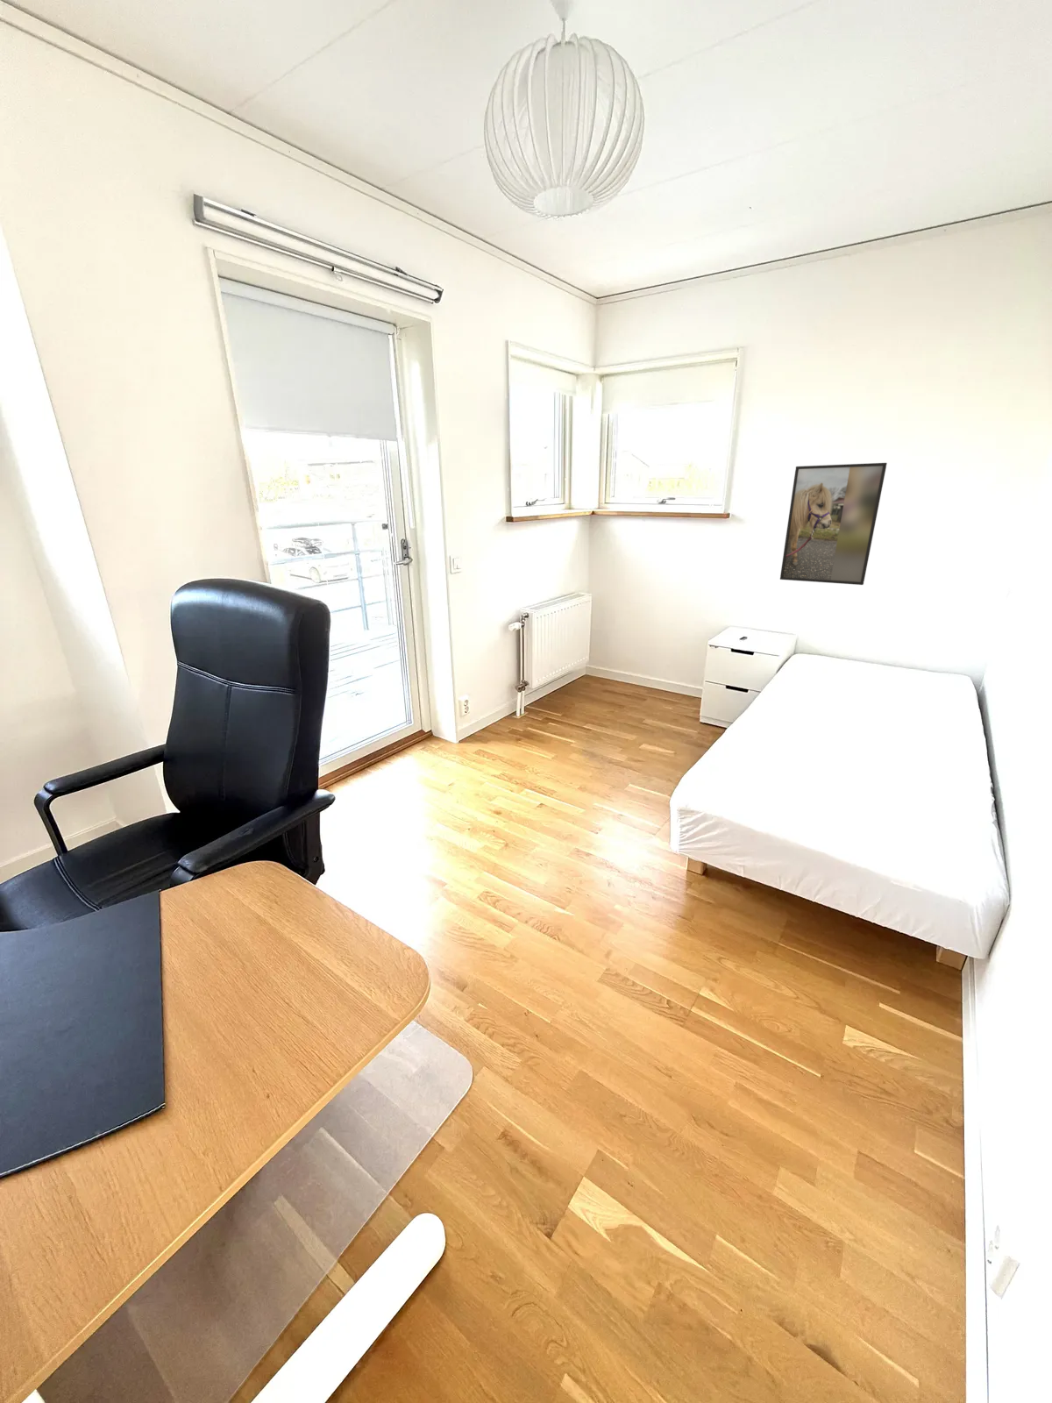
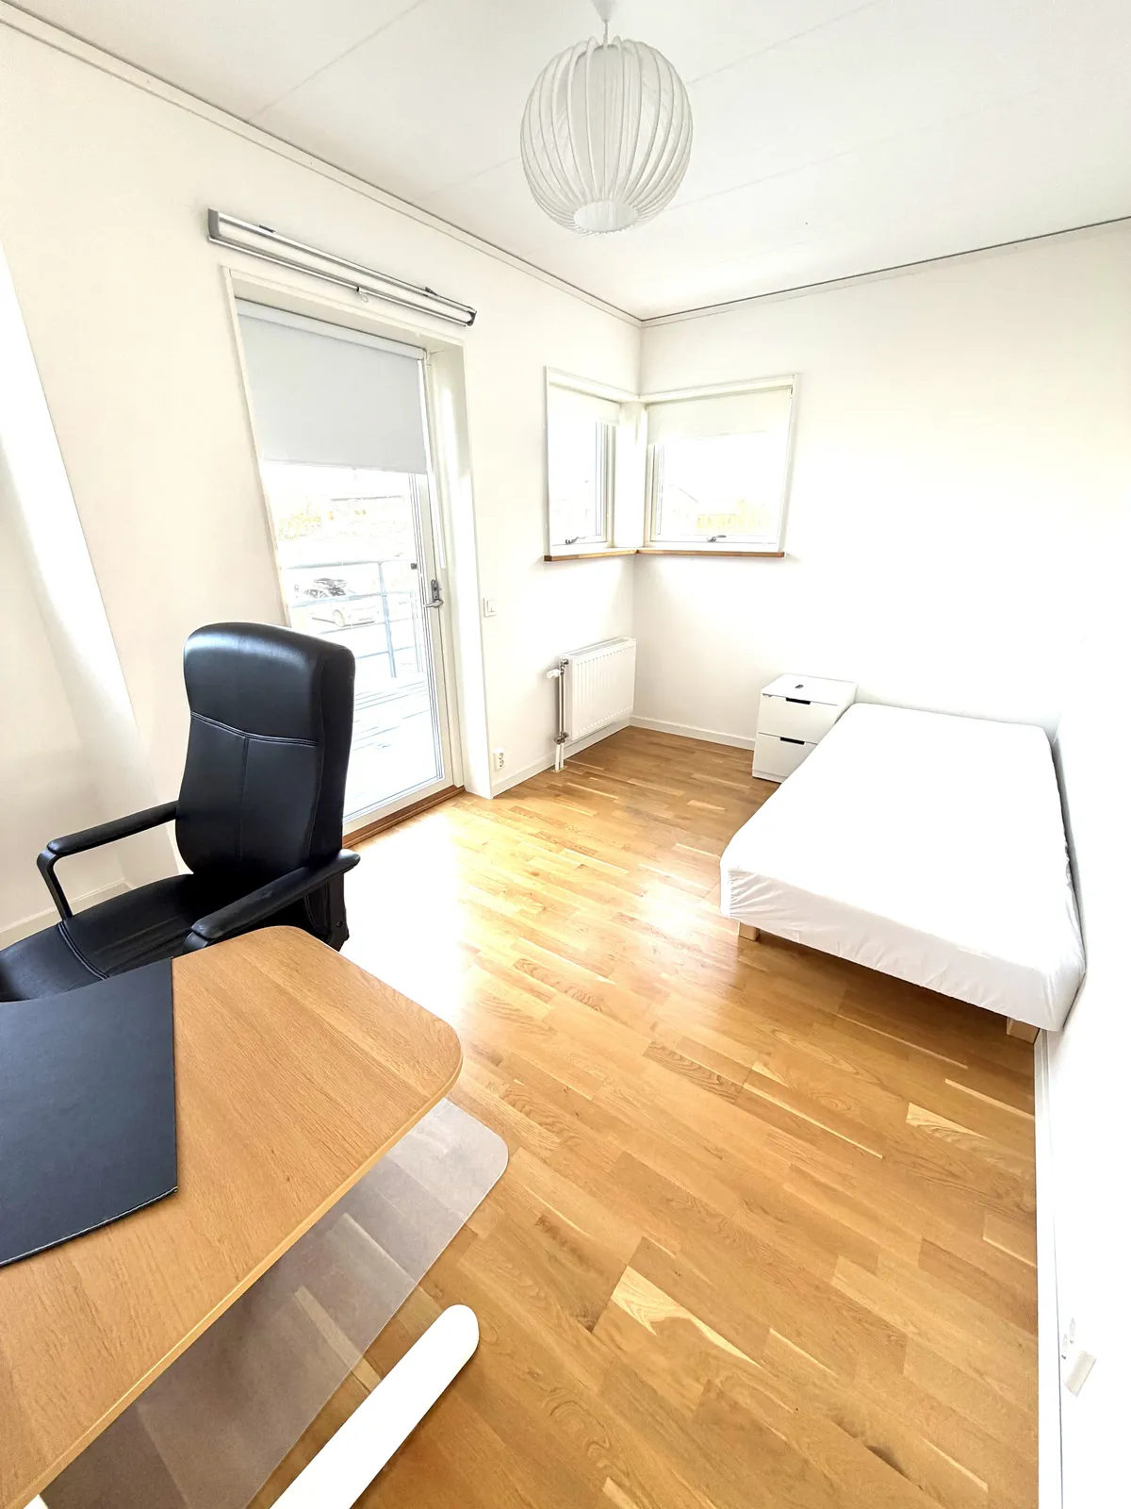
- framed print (829, 525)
